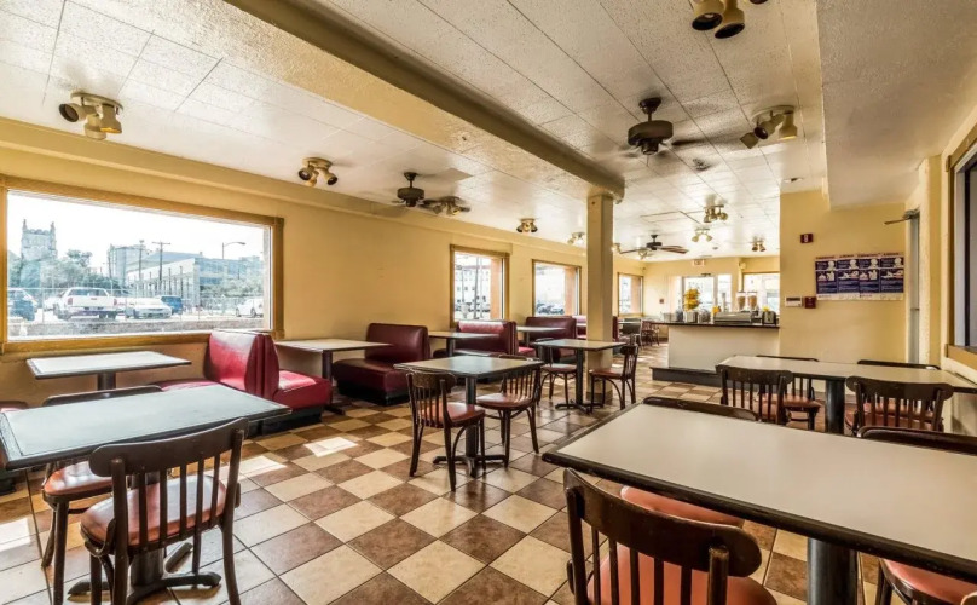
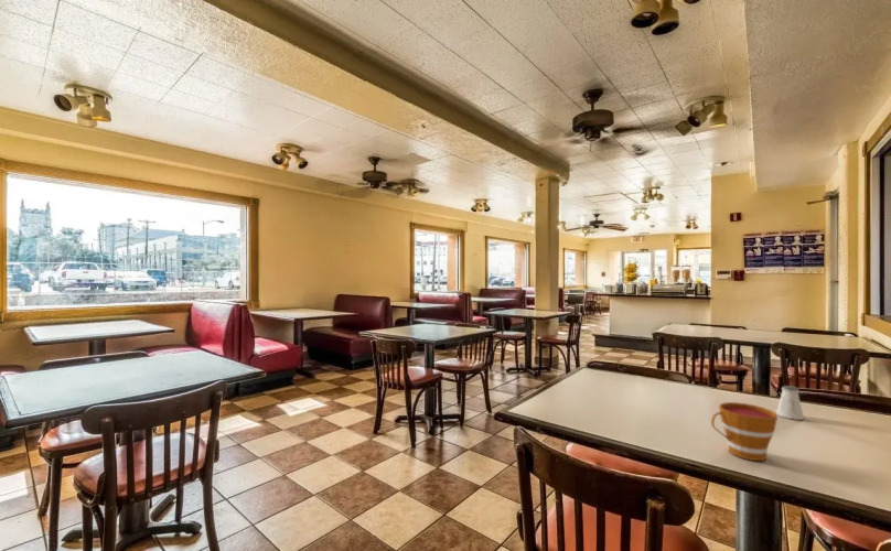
+ saltshaker (790, 401)
+ cup (742, 431)
